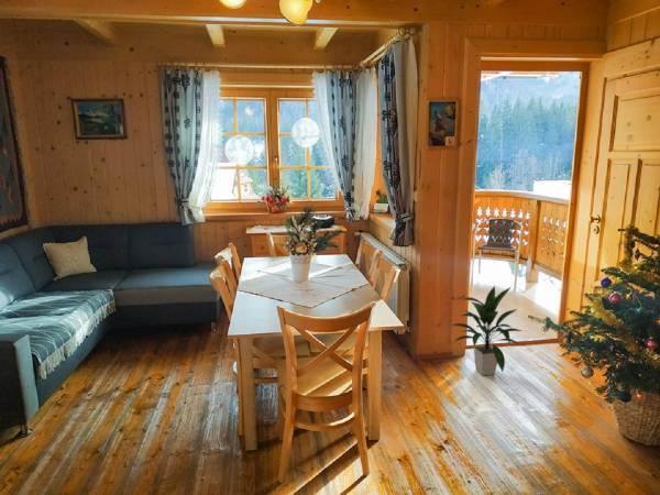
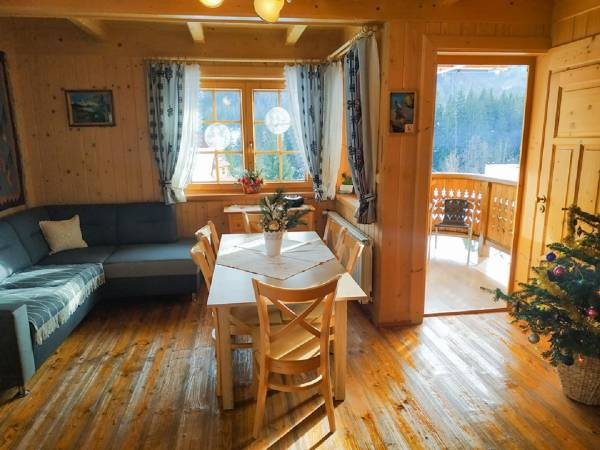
- indoor plant (487, 331)
